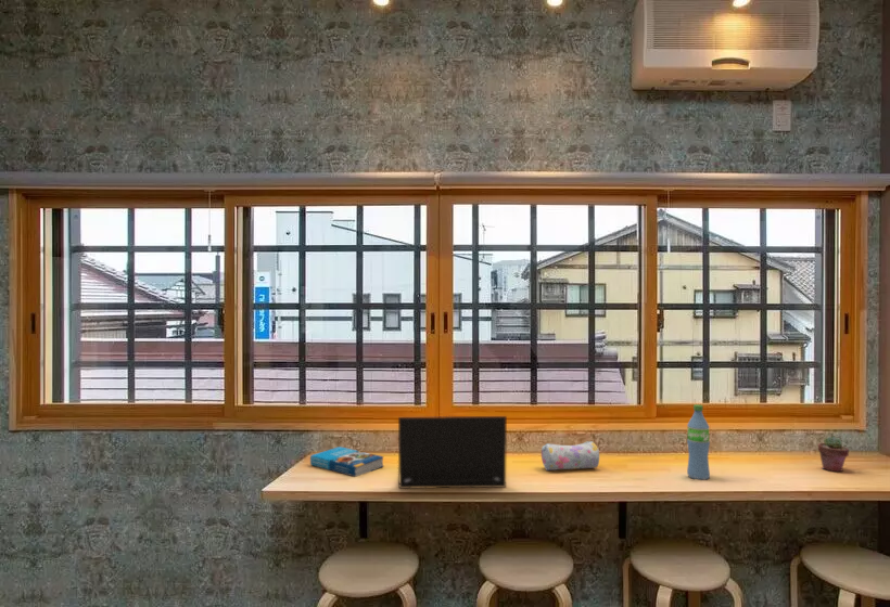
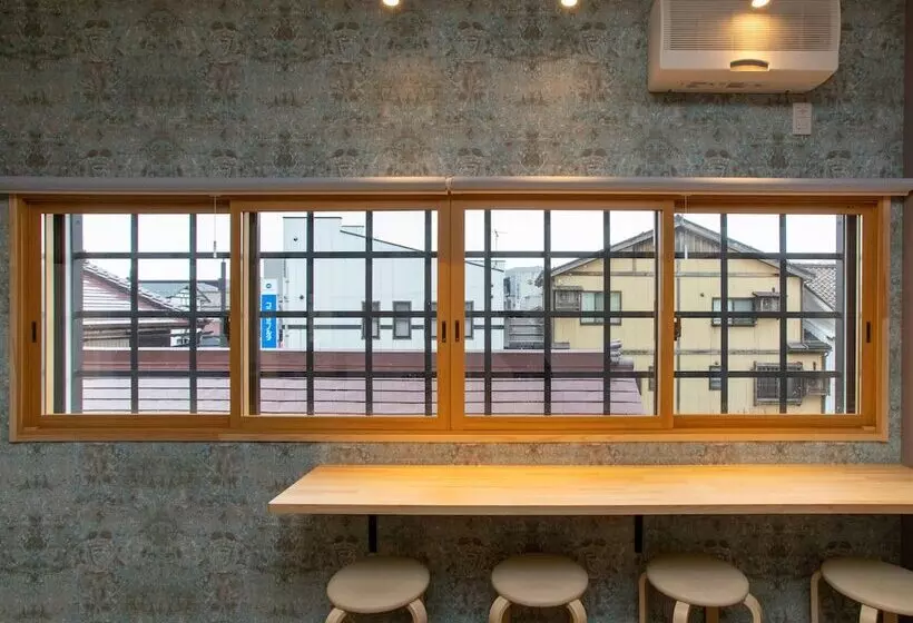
- laptop (450, 441)
- water bottle (698, 441)
- pencil case (570, 455)
- book (346, 461)
- potted succulent (832, 452)
